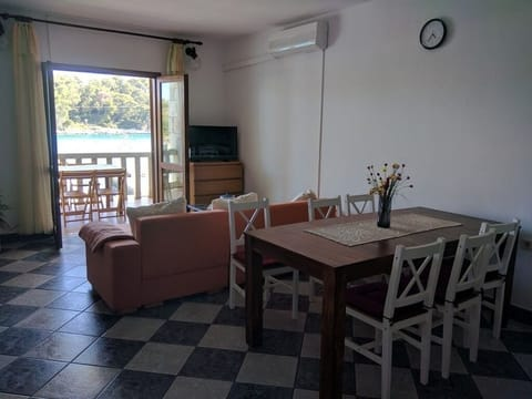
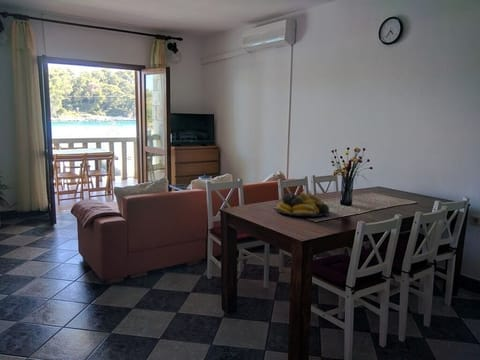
+ fruit bowl (302, 202)
